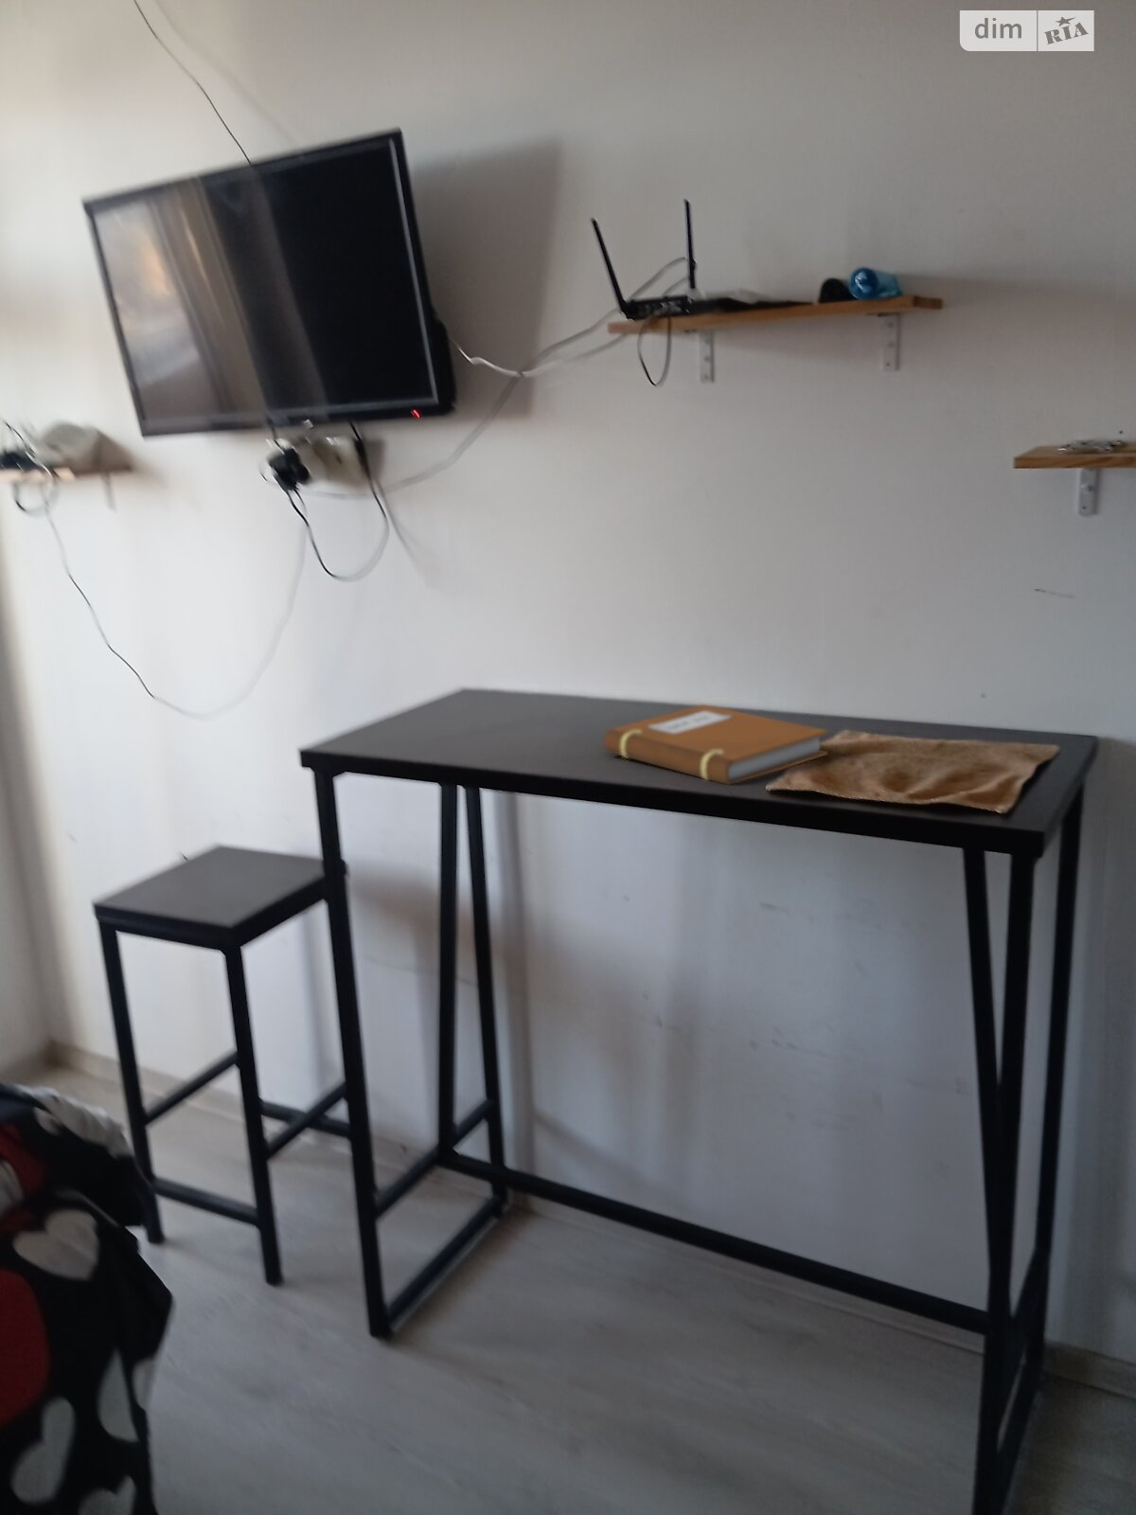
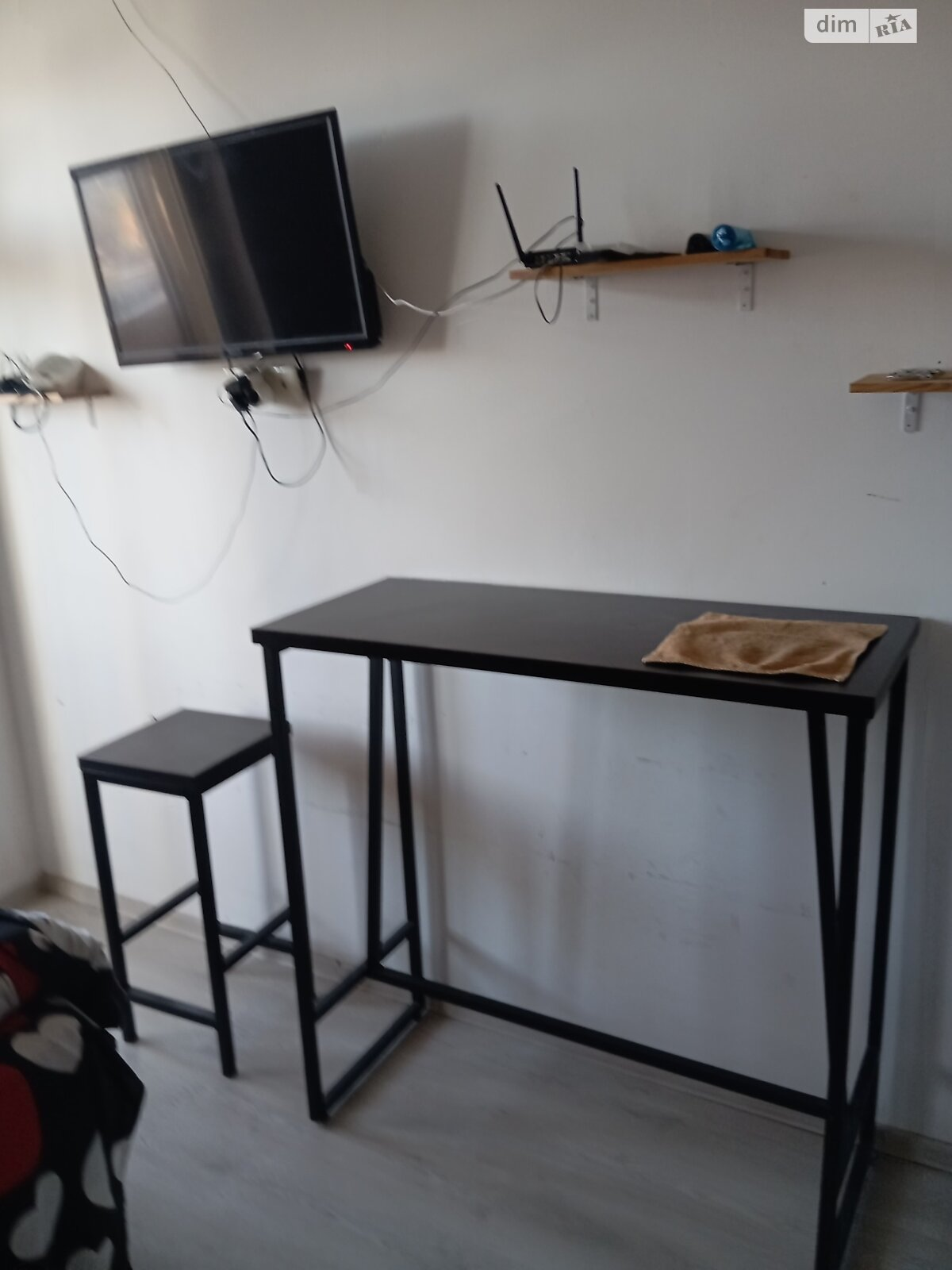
- notebook (710, 742)
